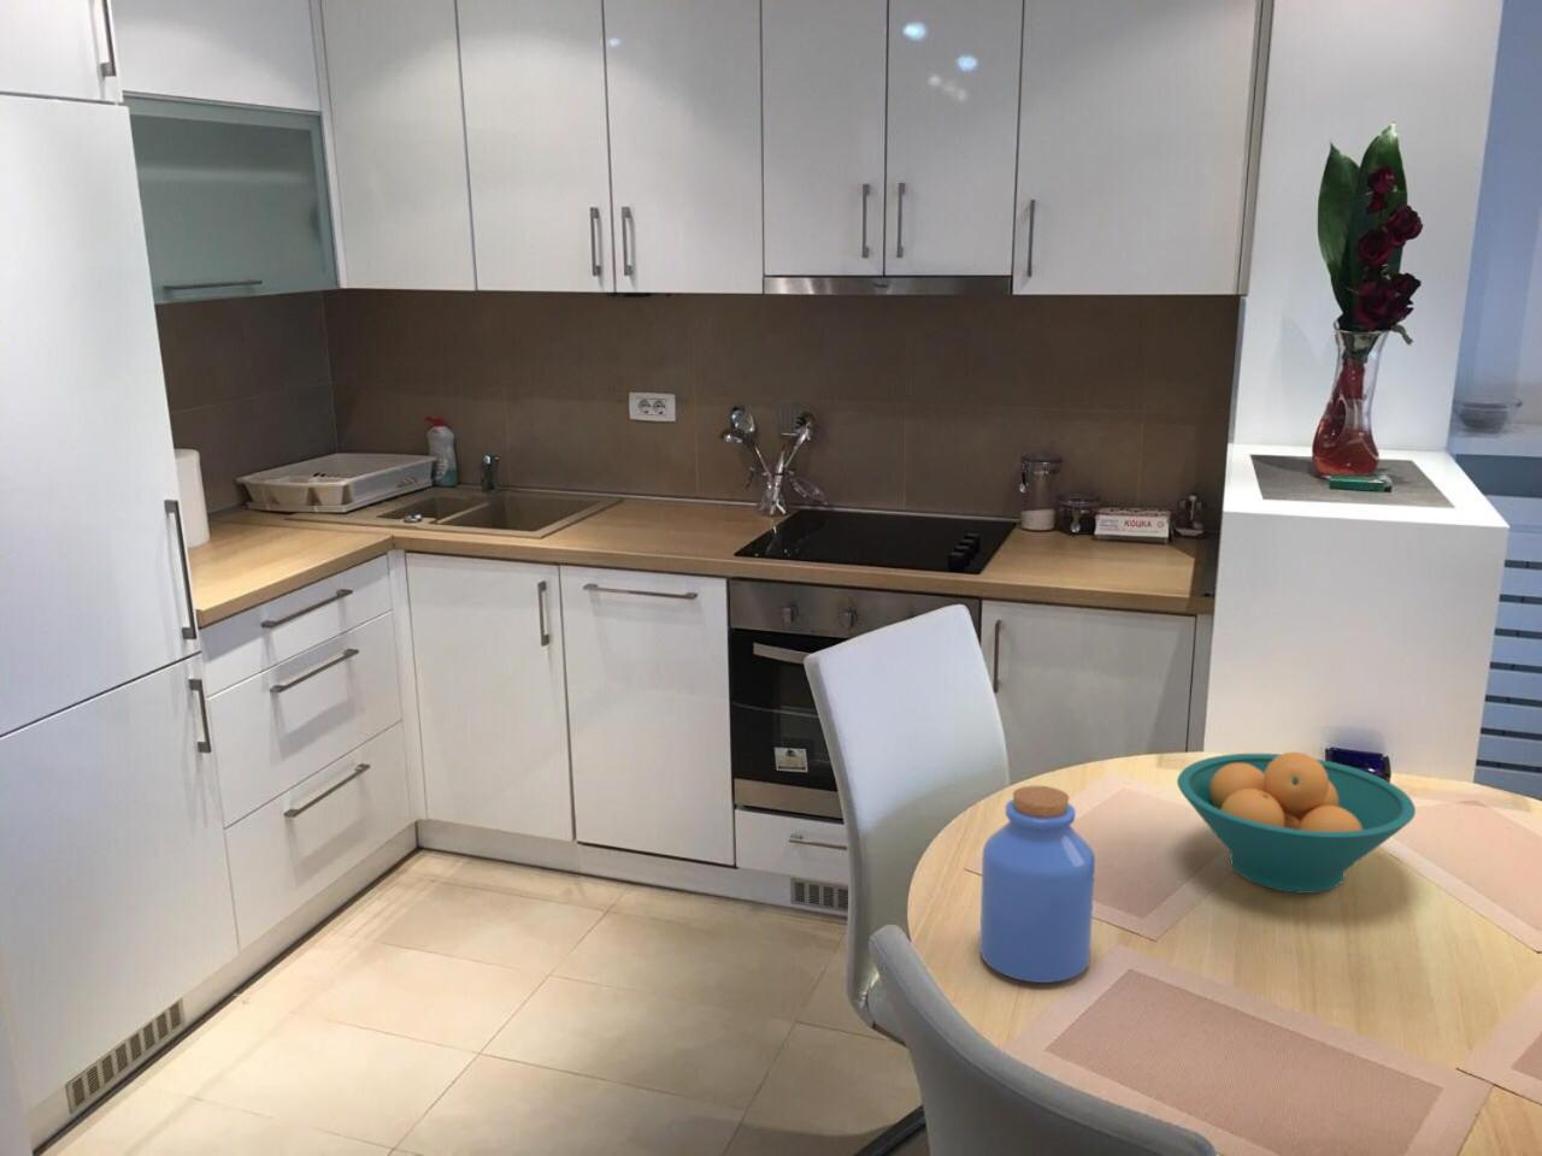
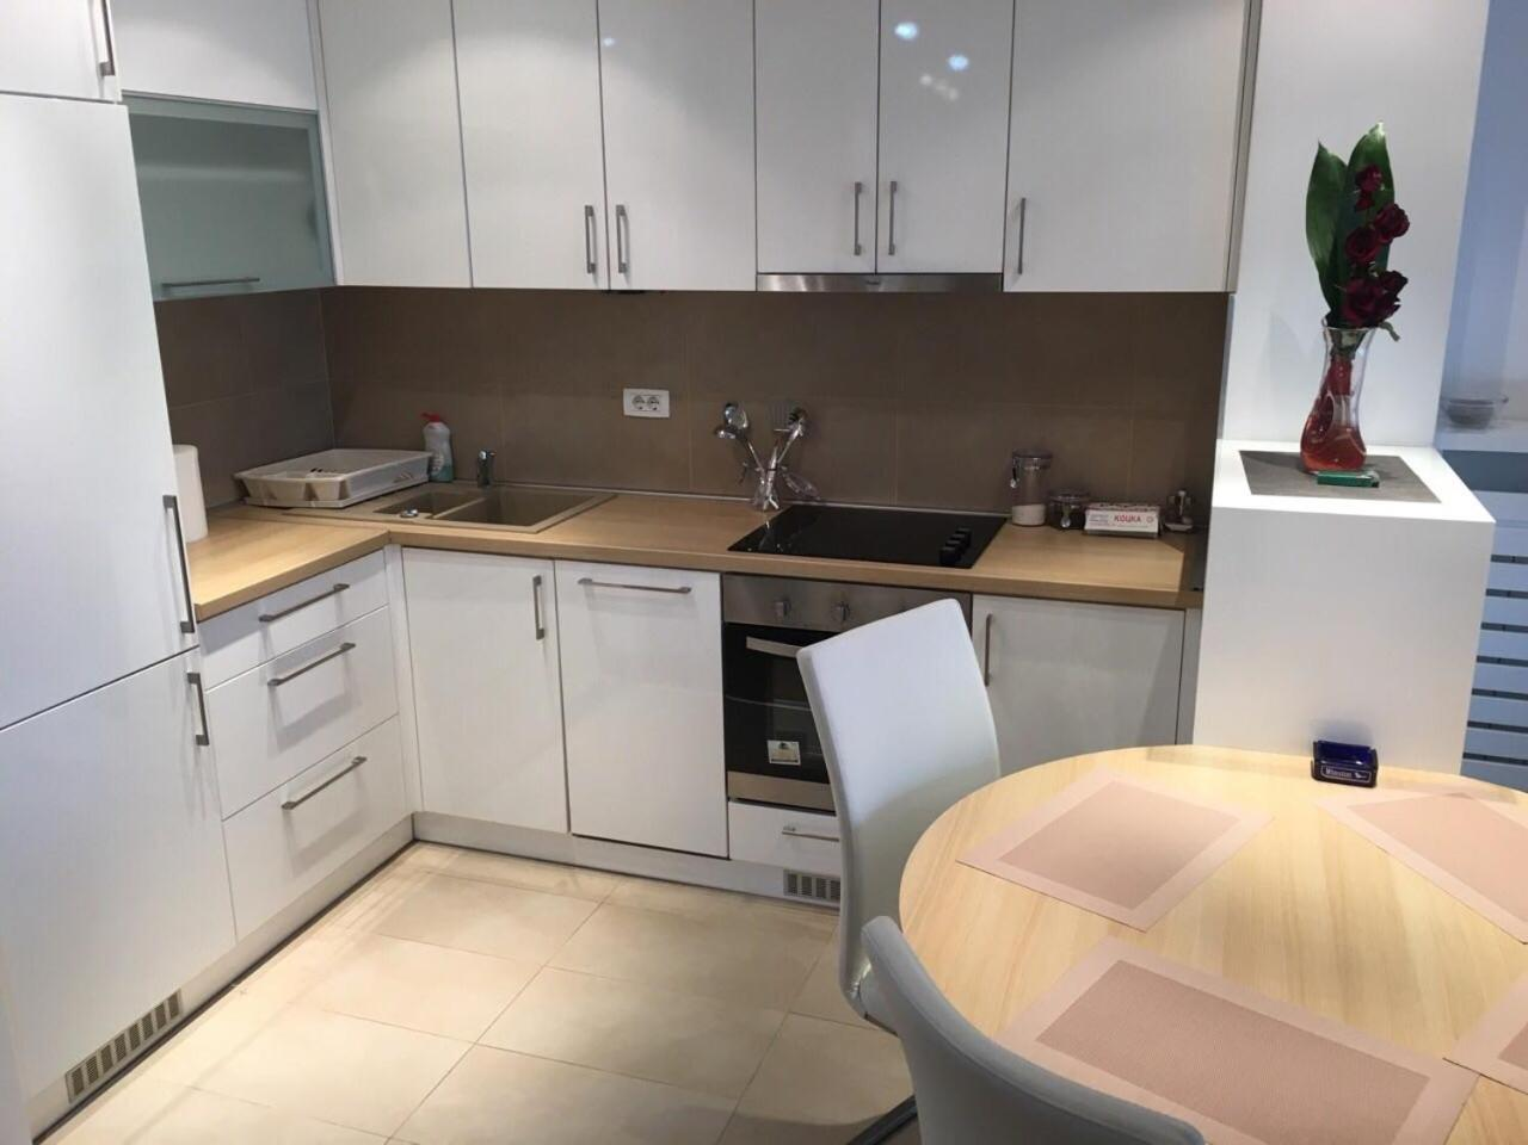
- jar (1037, 877)
- fruit bowl (1291, 812)
